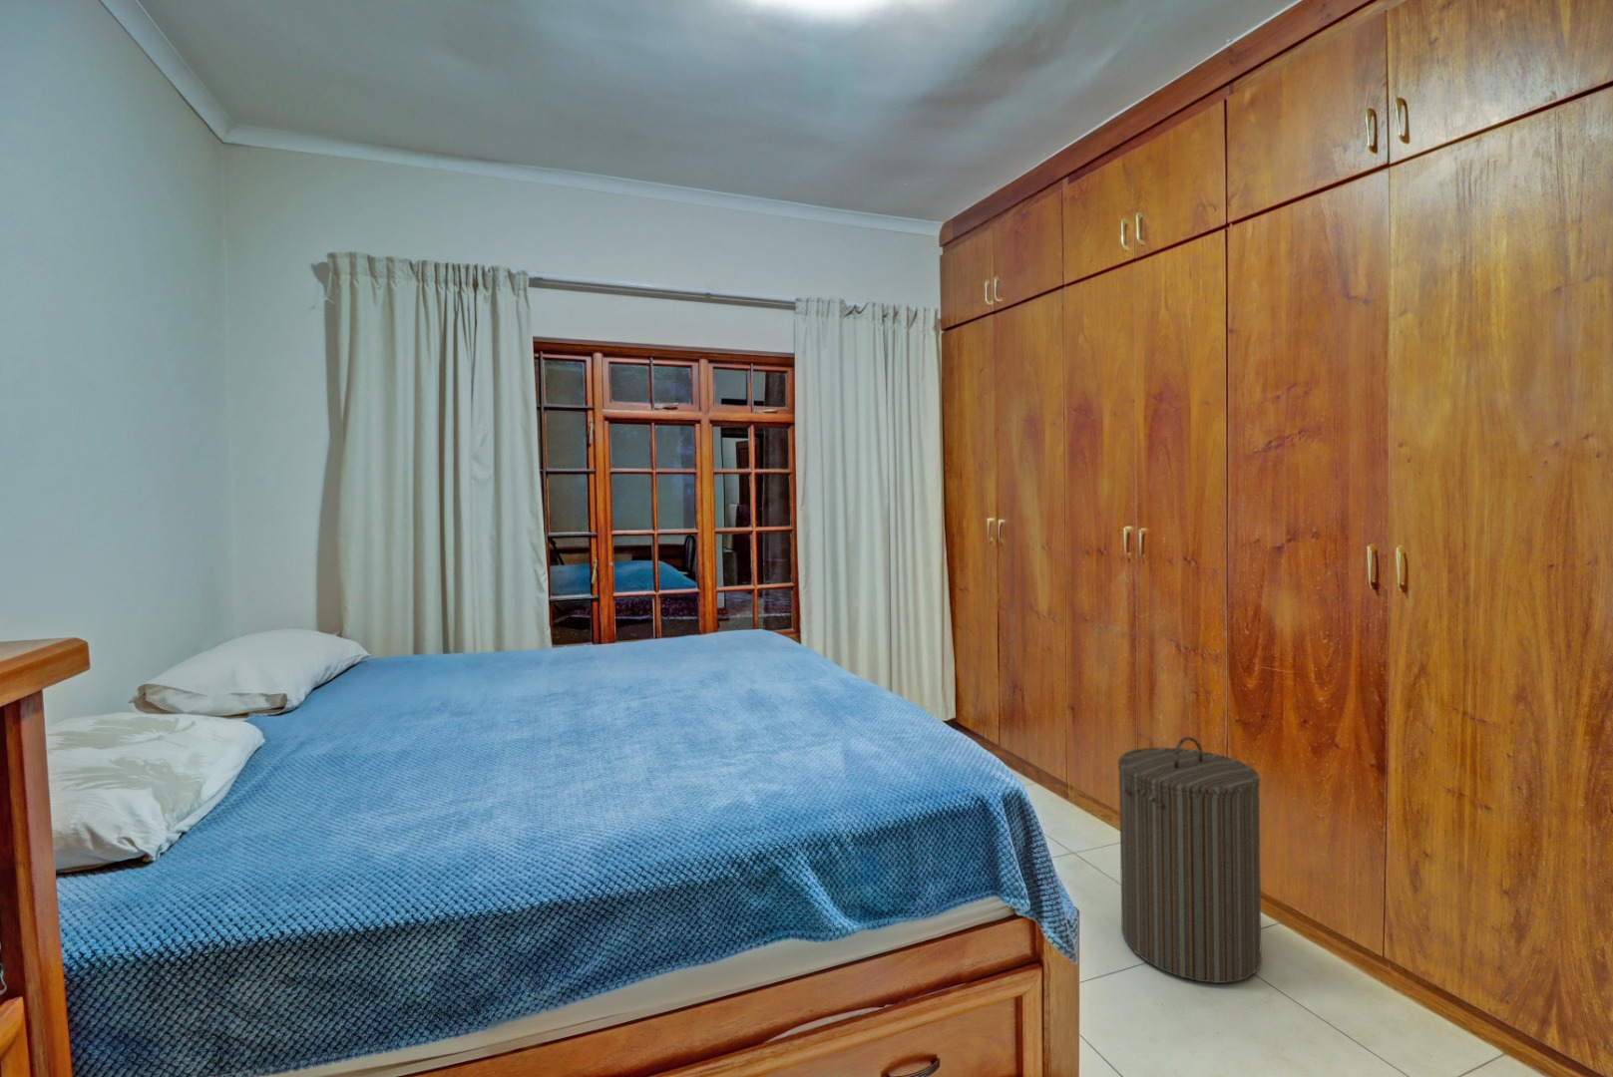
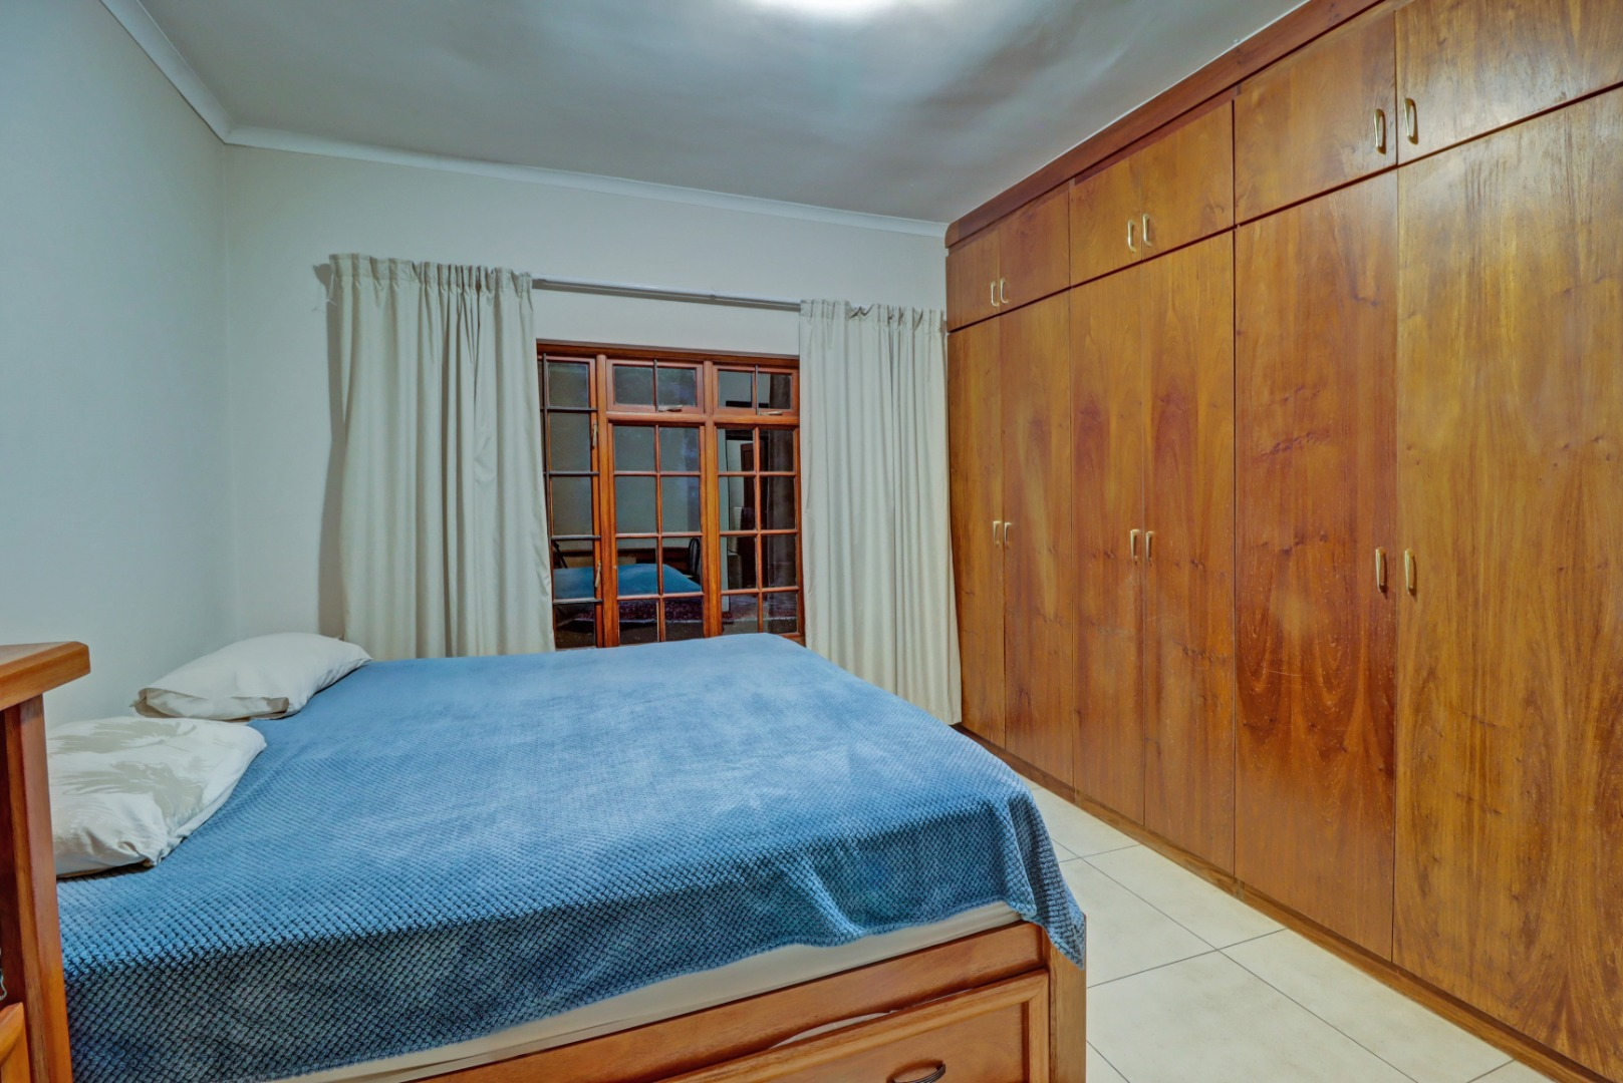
- laundry hamper (1188, 841)
